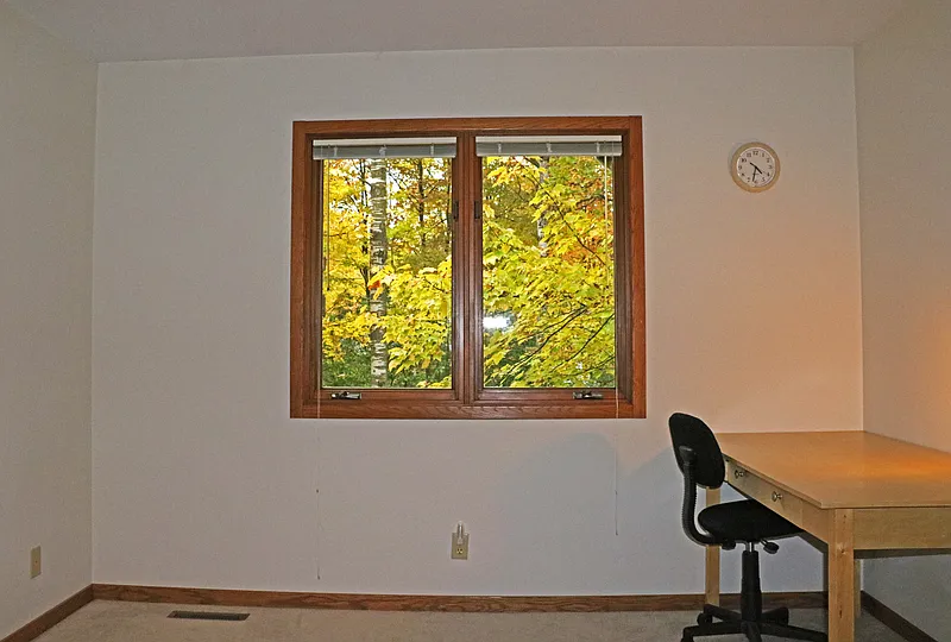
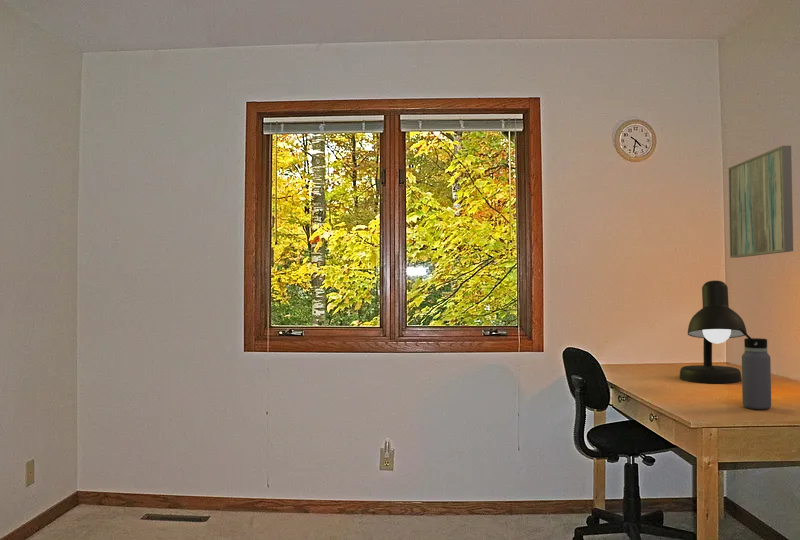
+ wall art (758, 206)
+ desk lamp (712, 331)
+ water bottle (754, 367)
